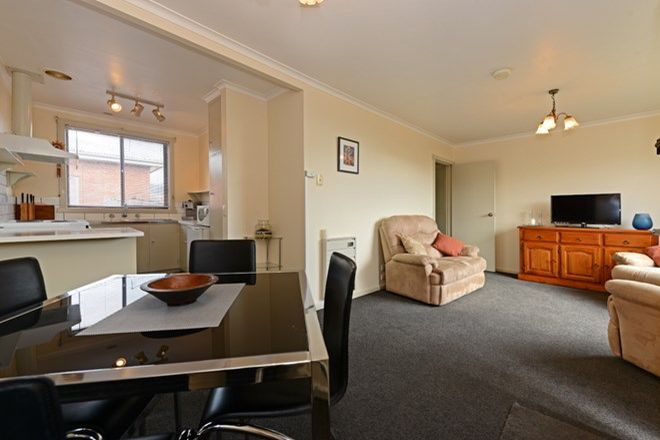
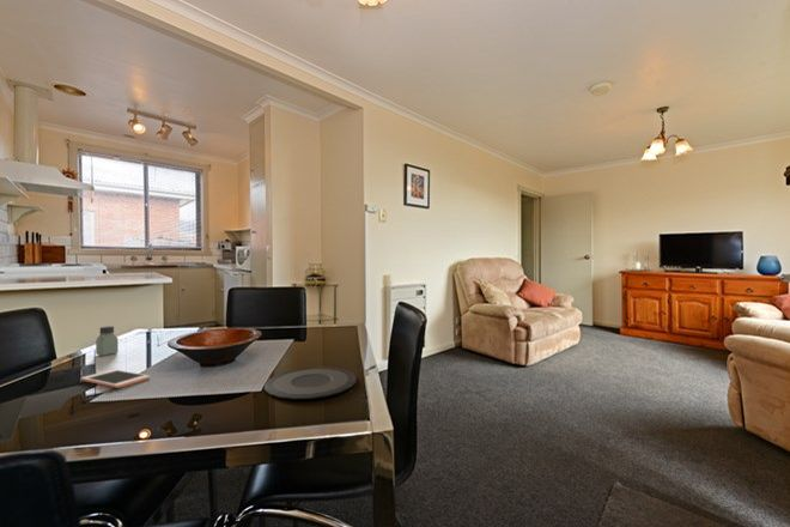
+ saltshaker (107, 340)
+ cell phone (115, 377)
+ plate (311, 381)
